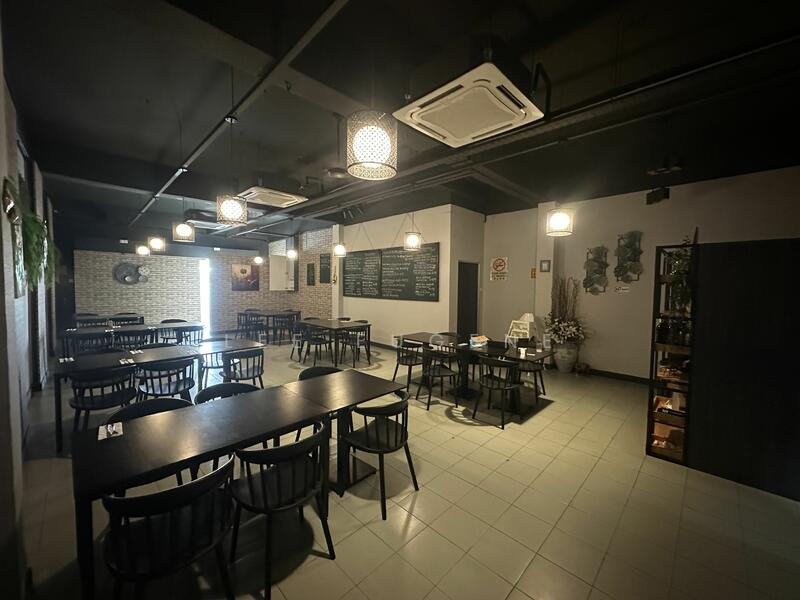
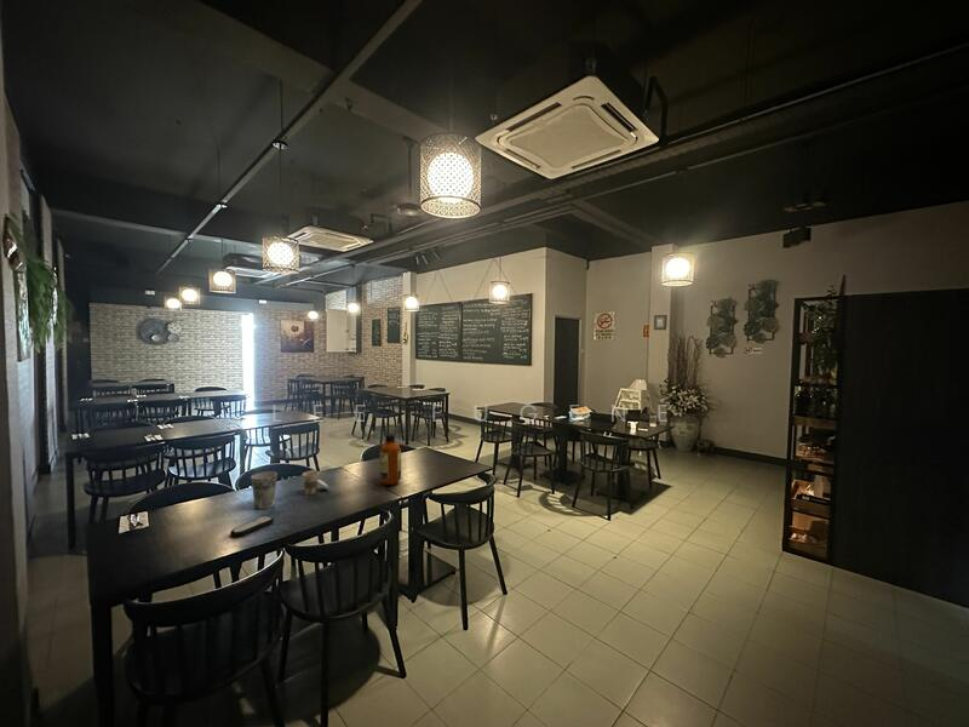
+ remote control (252, 526)
+ bottle (390, 458)
+ cup (315, 481)
+ cup (264, 490)
